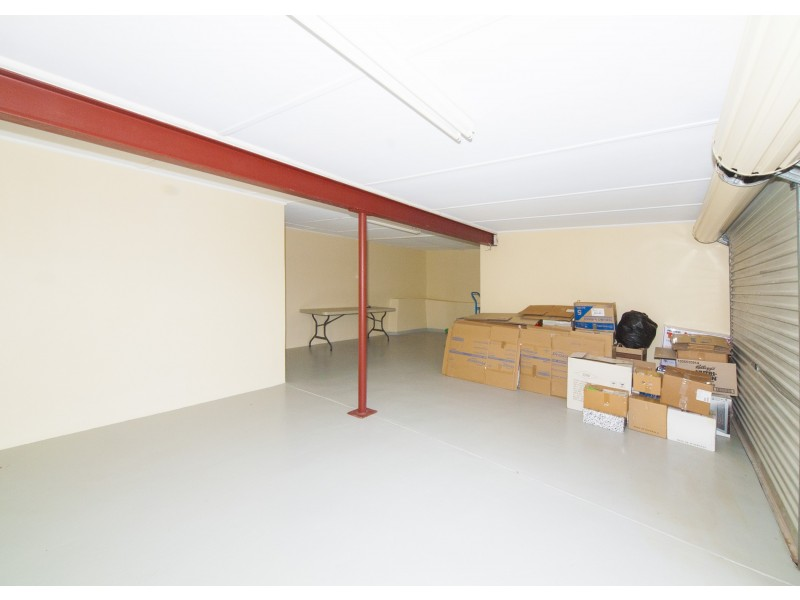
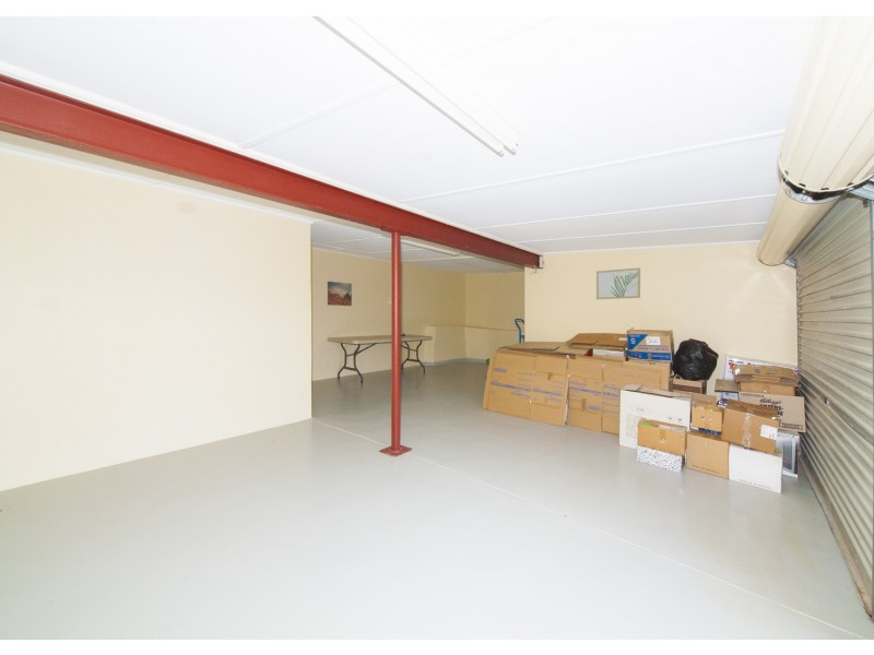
+ wall art (340, 294)
+ wall art (617, 284)
